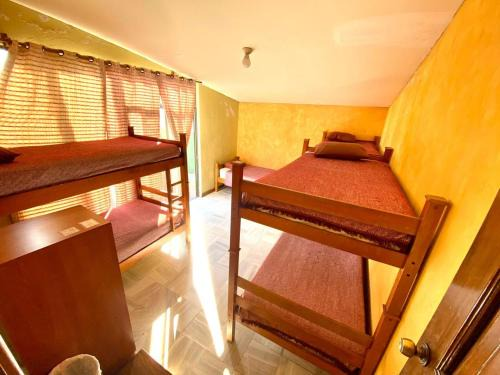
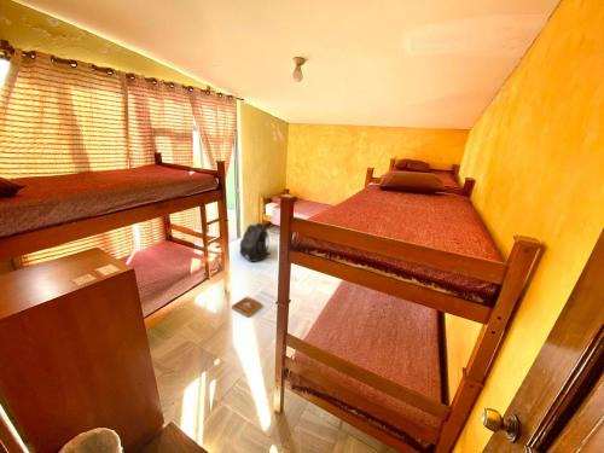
+ backpack (255, 239)
+ book (246, 306)
